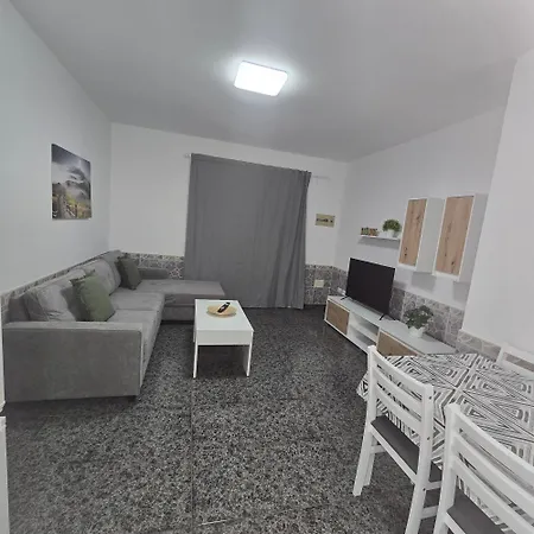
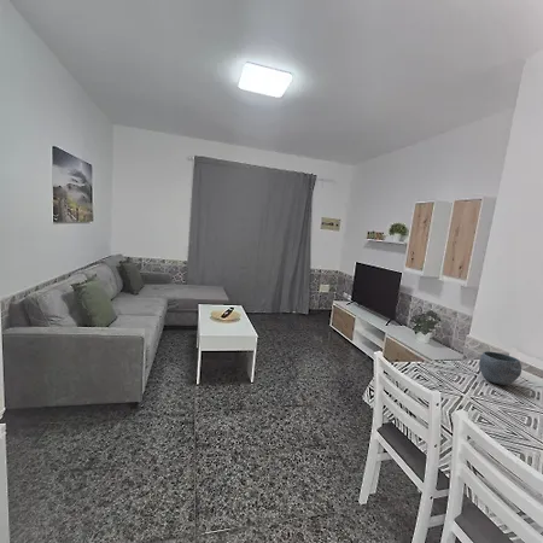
+ bowl (498, 368)
